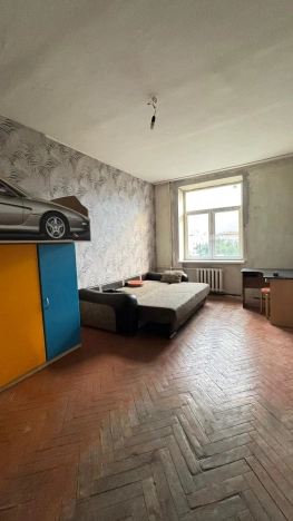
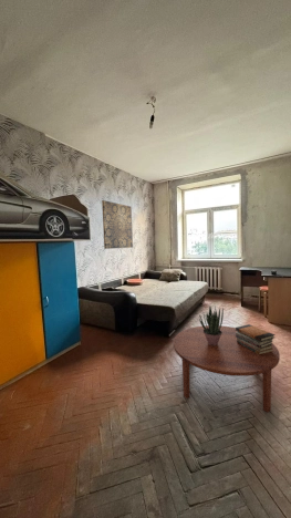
+ potted plant (211, 324)
+ wall art (118, 226)
+ coffee table (222, 362)
+ book stack (253, 338)
